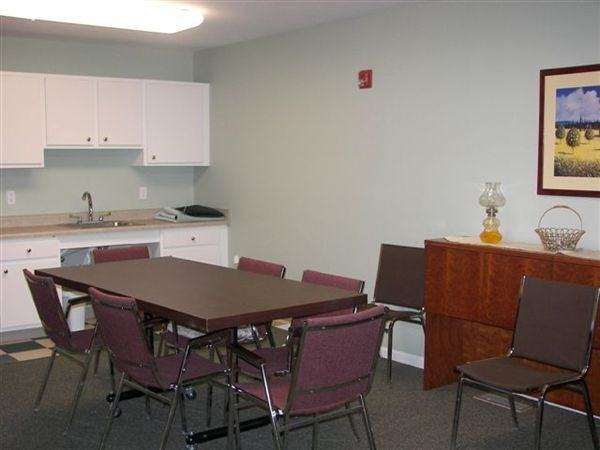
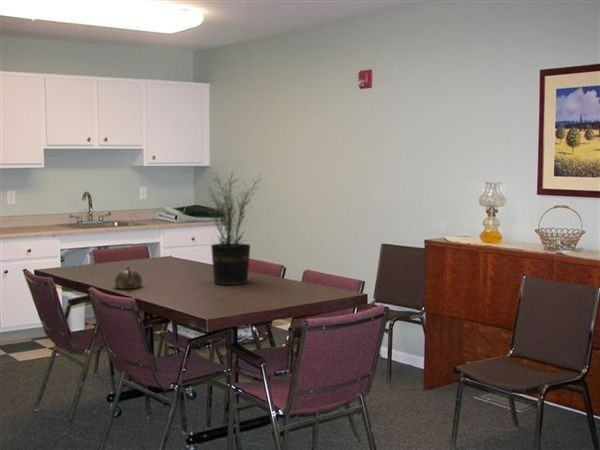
+ teapot (128, 277)
+ potted plant (233, 227)
